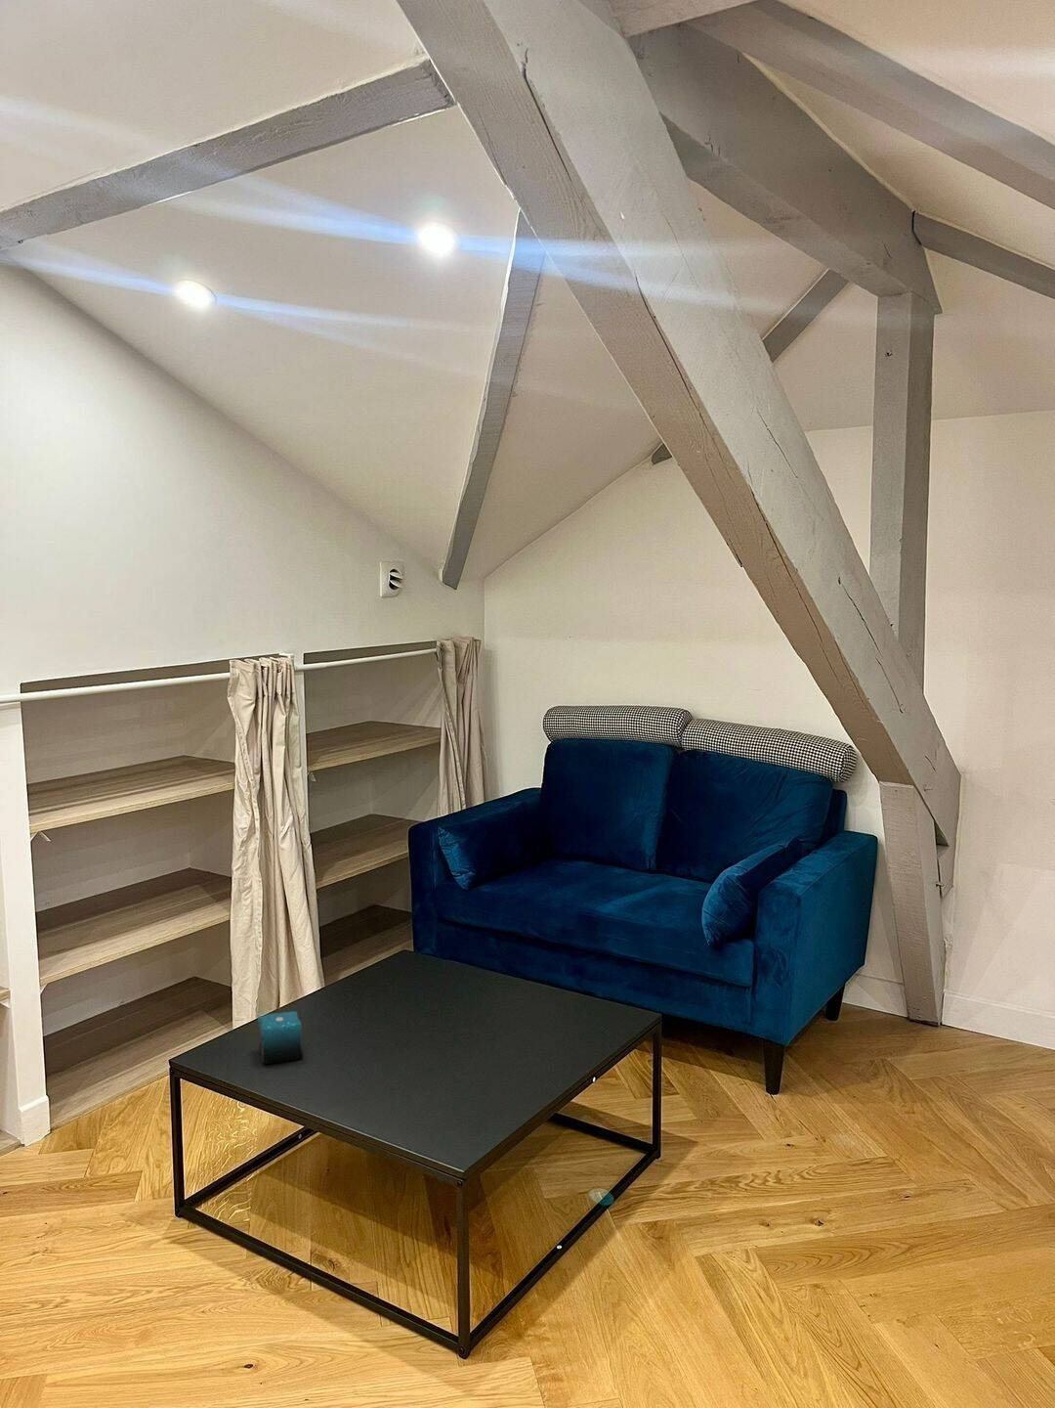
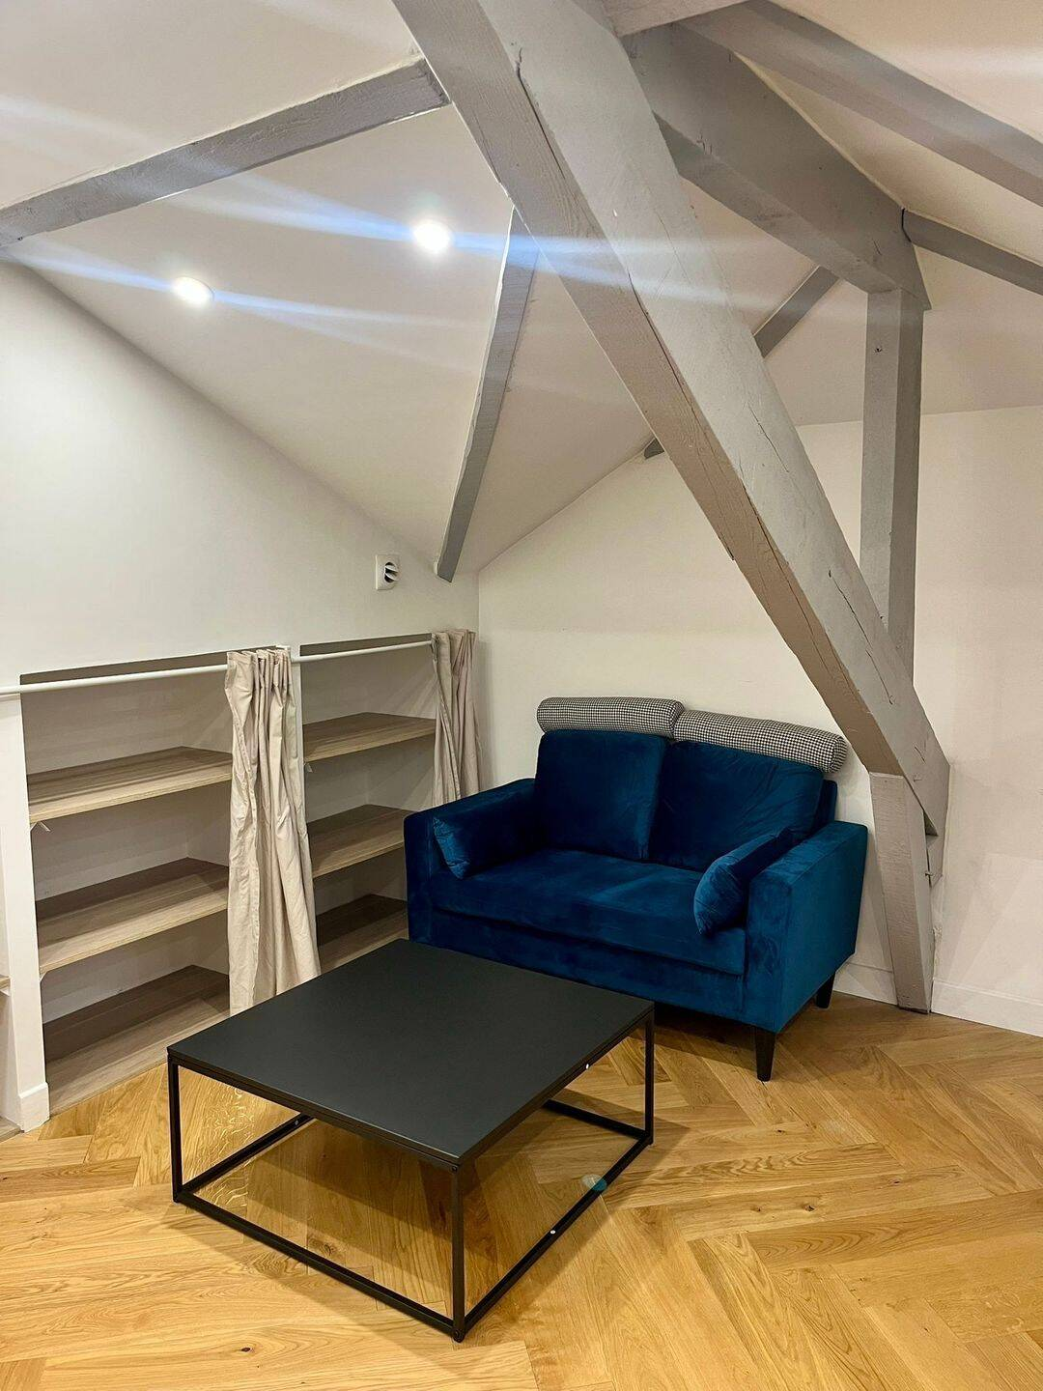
- candle (279, 1030)
